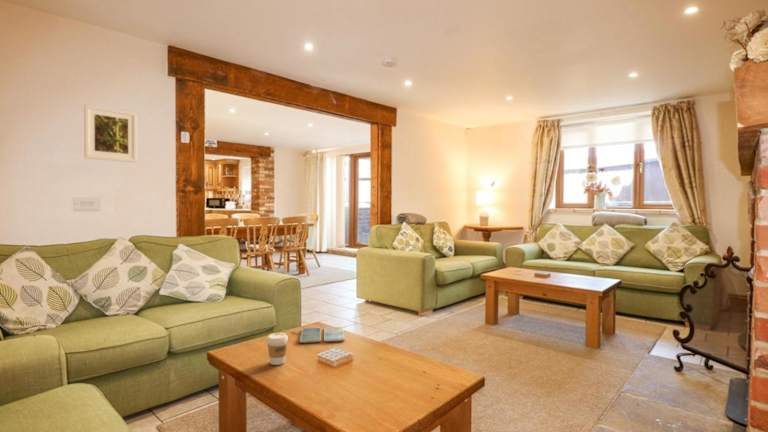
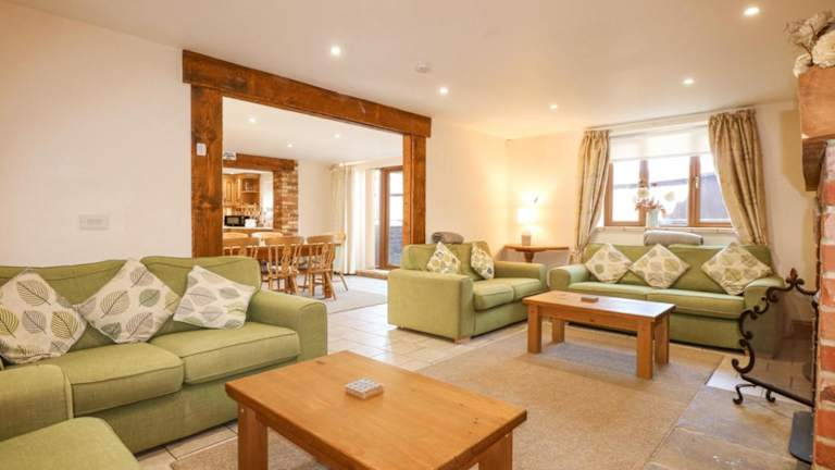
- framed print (111, 134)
- coffee cup (277, 348)
- drink coaster (324, 334)
